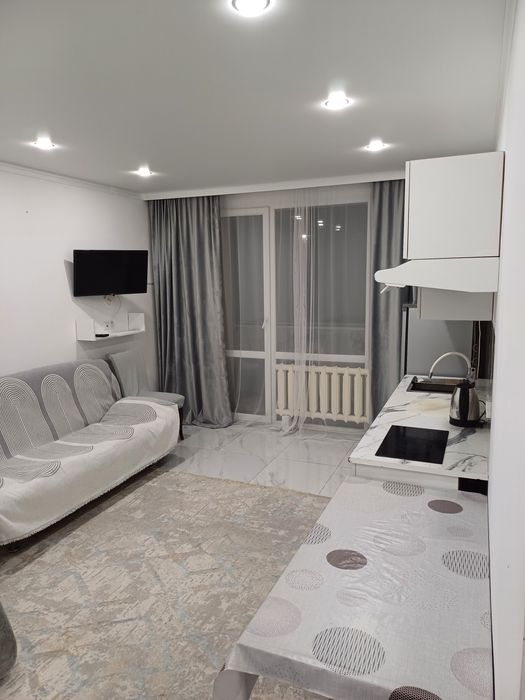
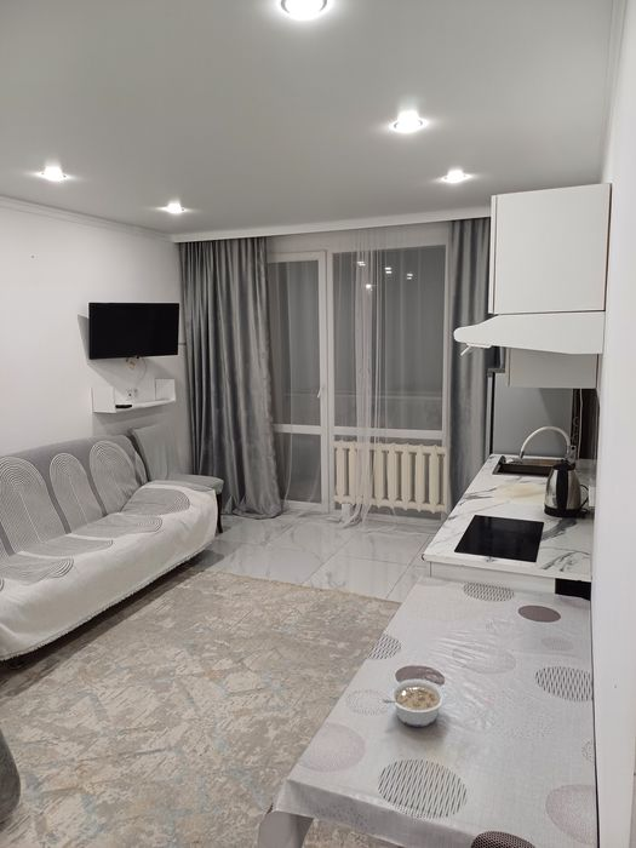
+ legume (416, 704)
